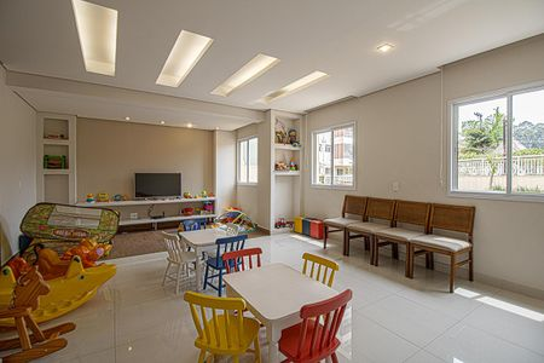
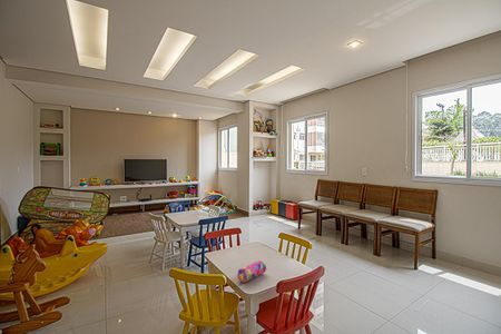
+ pencil case (252, 271)
